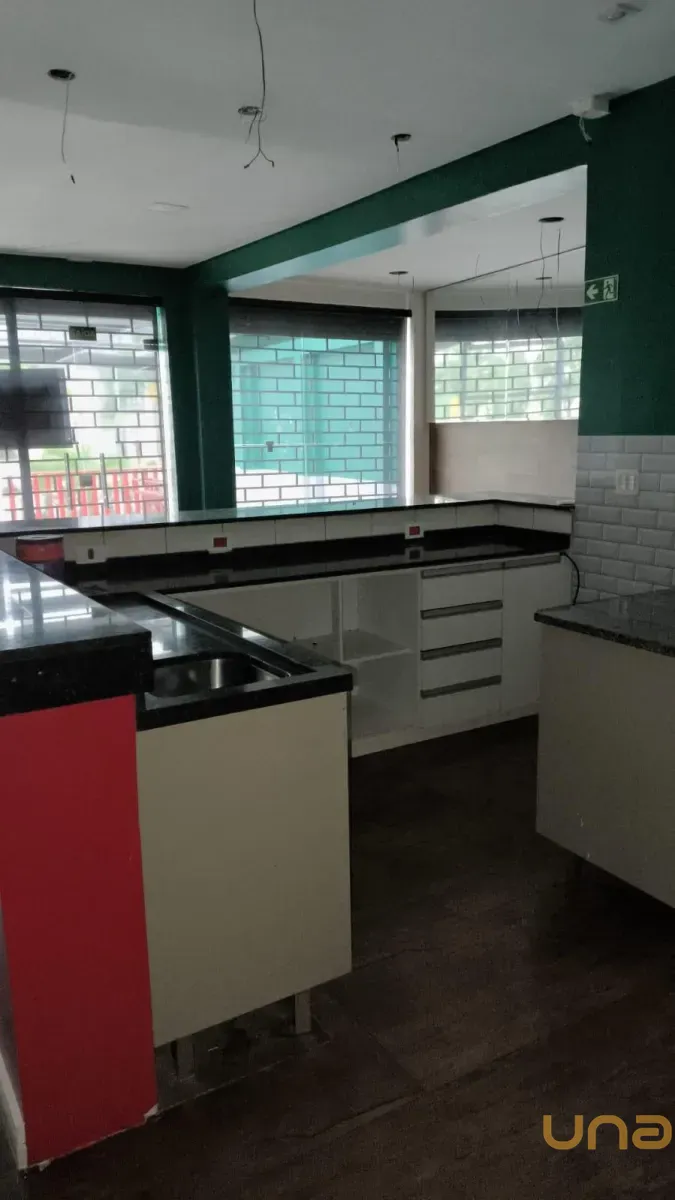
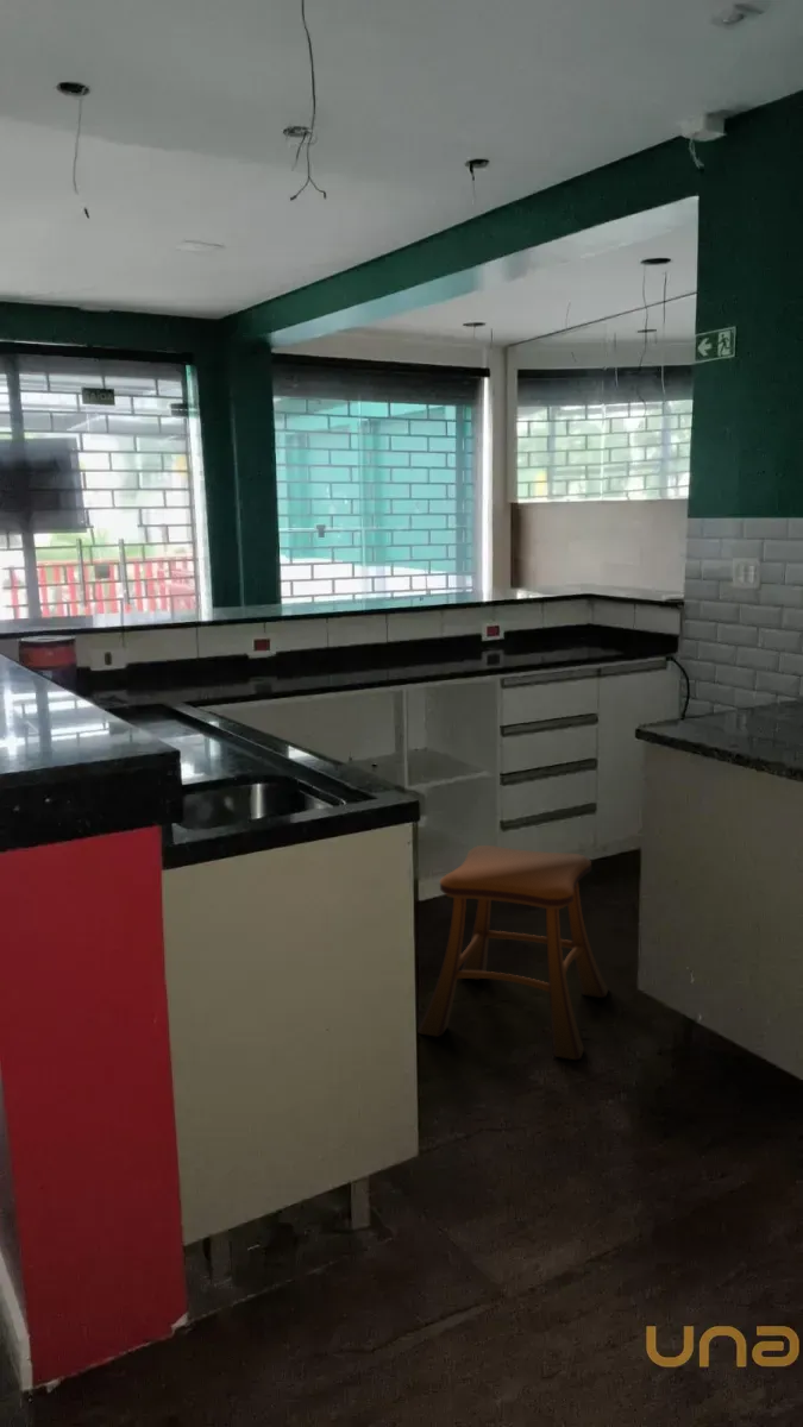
+ stool (516, 938)
